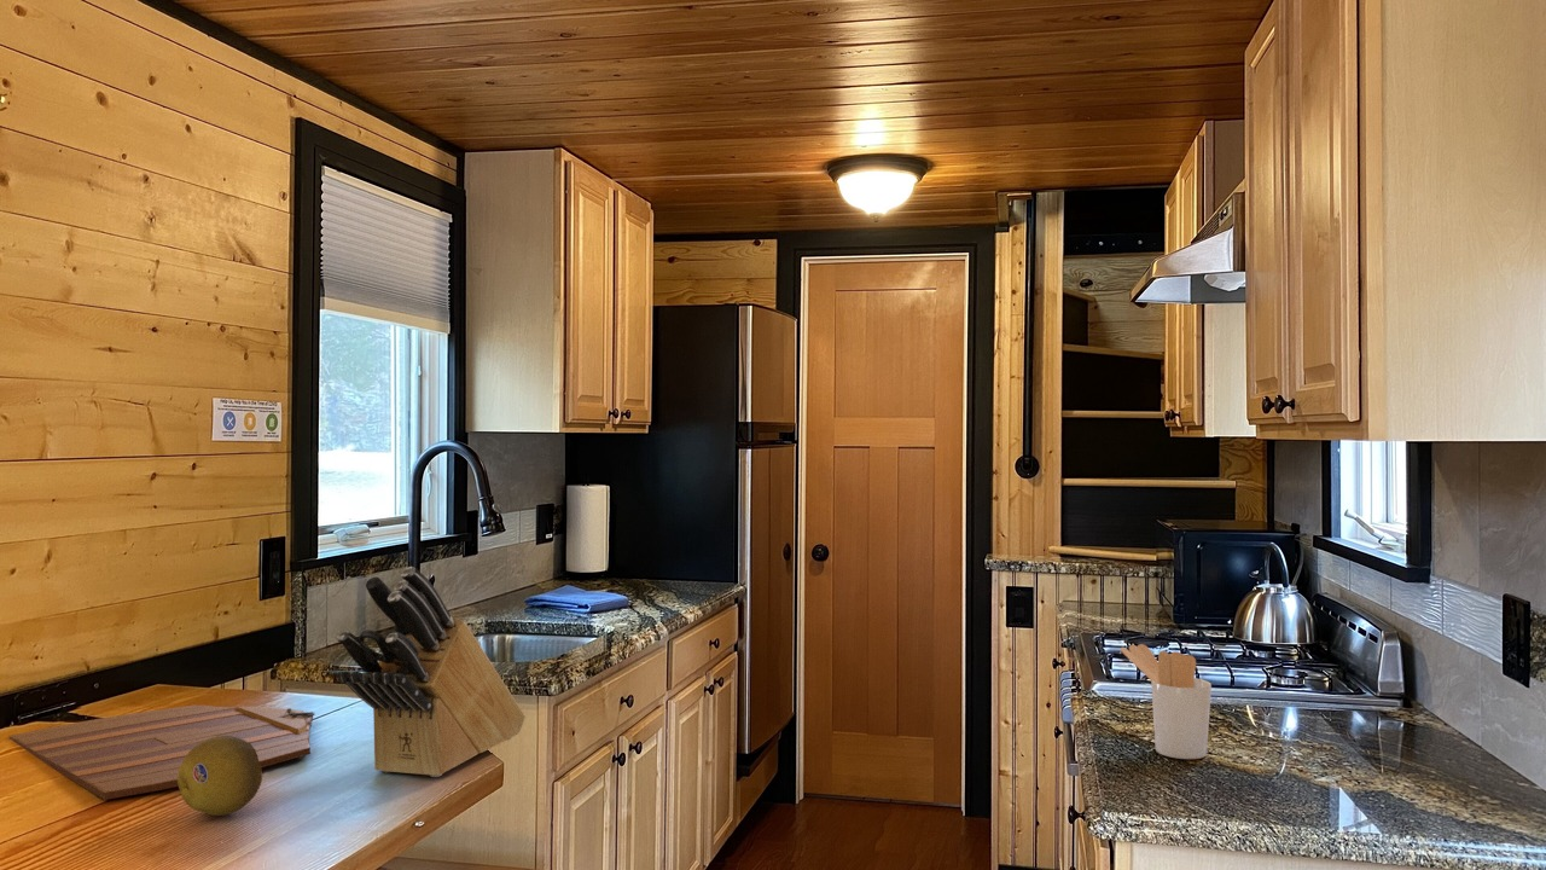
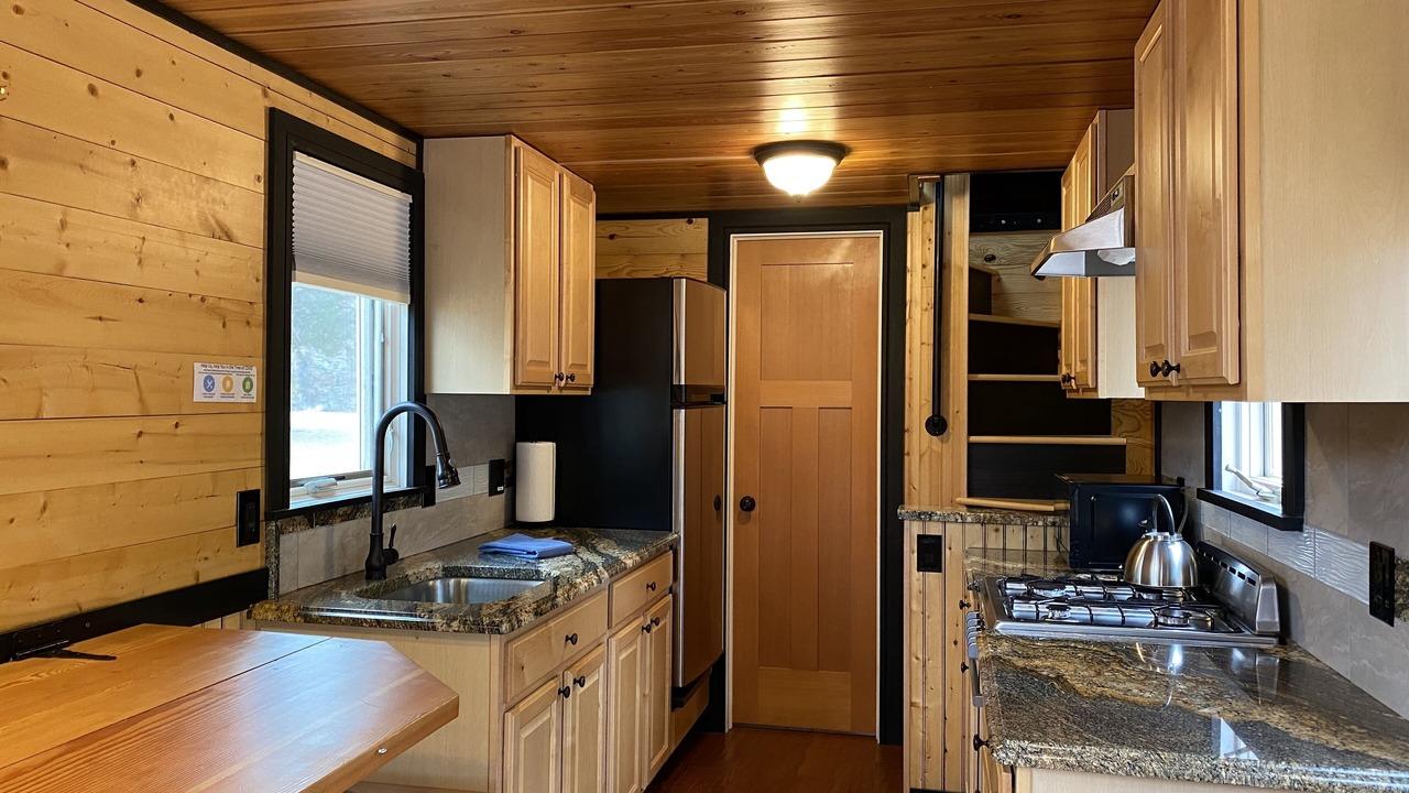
- knife block (437, 660)
- utensil holder (1166, 697)
- cutting board (193, 733)
- fruit (220, 775)
